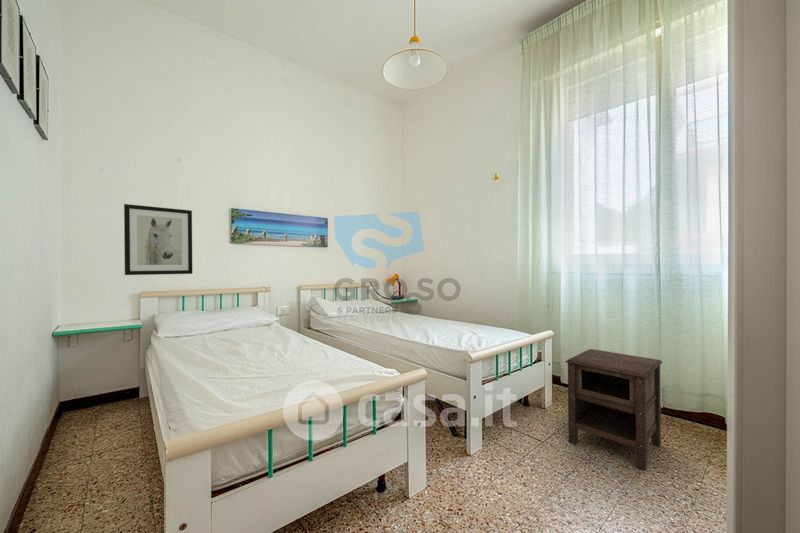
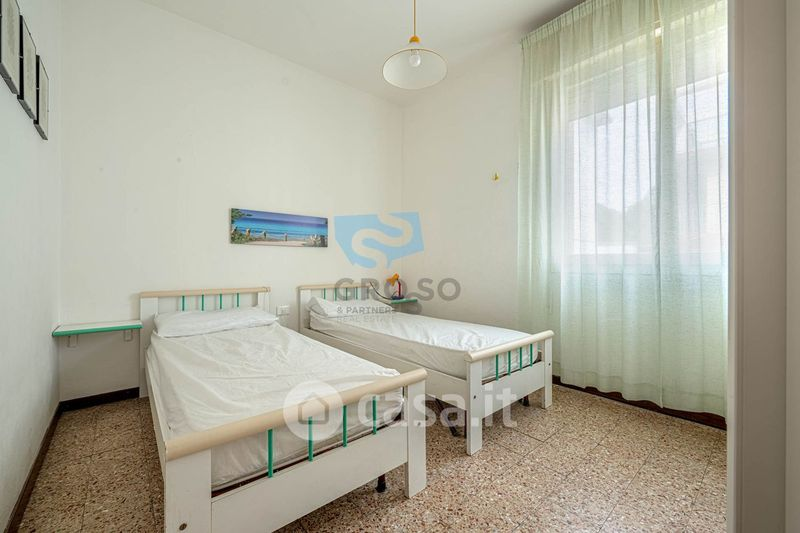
- nightstand (614, 401)
- wall art (160, 241)
